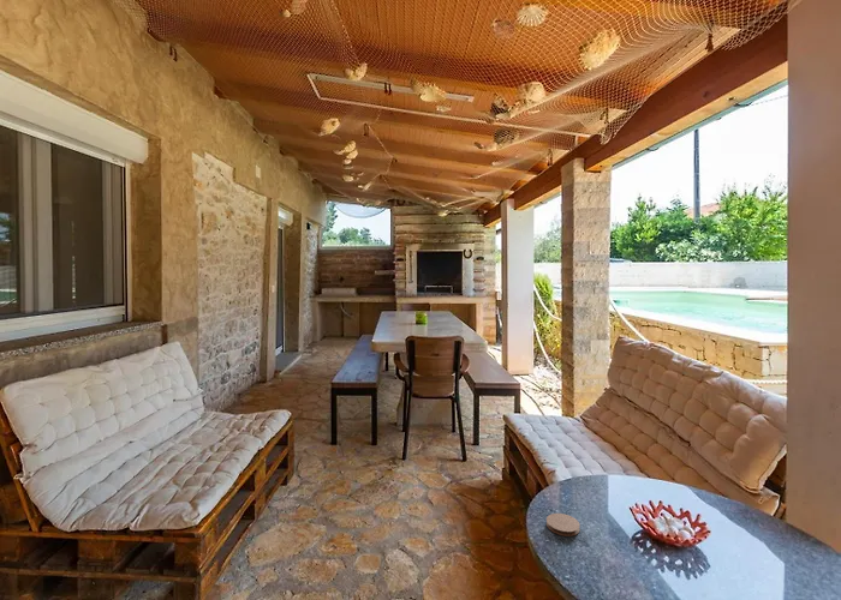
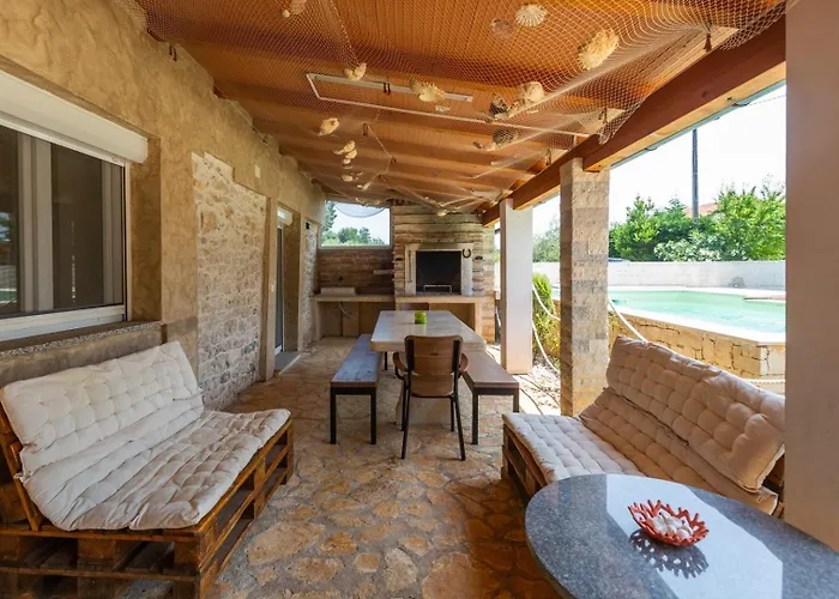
- coaster (562, 523)
